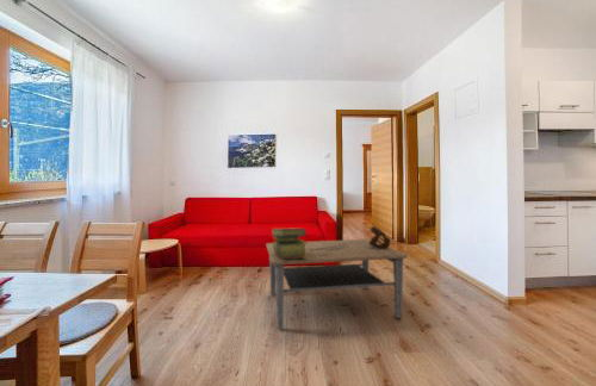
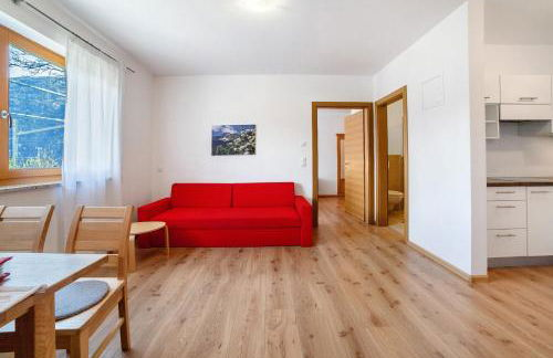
- coffee table (329, 276)
- architectural model (378, 237)
- stack of books (287, 241)
